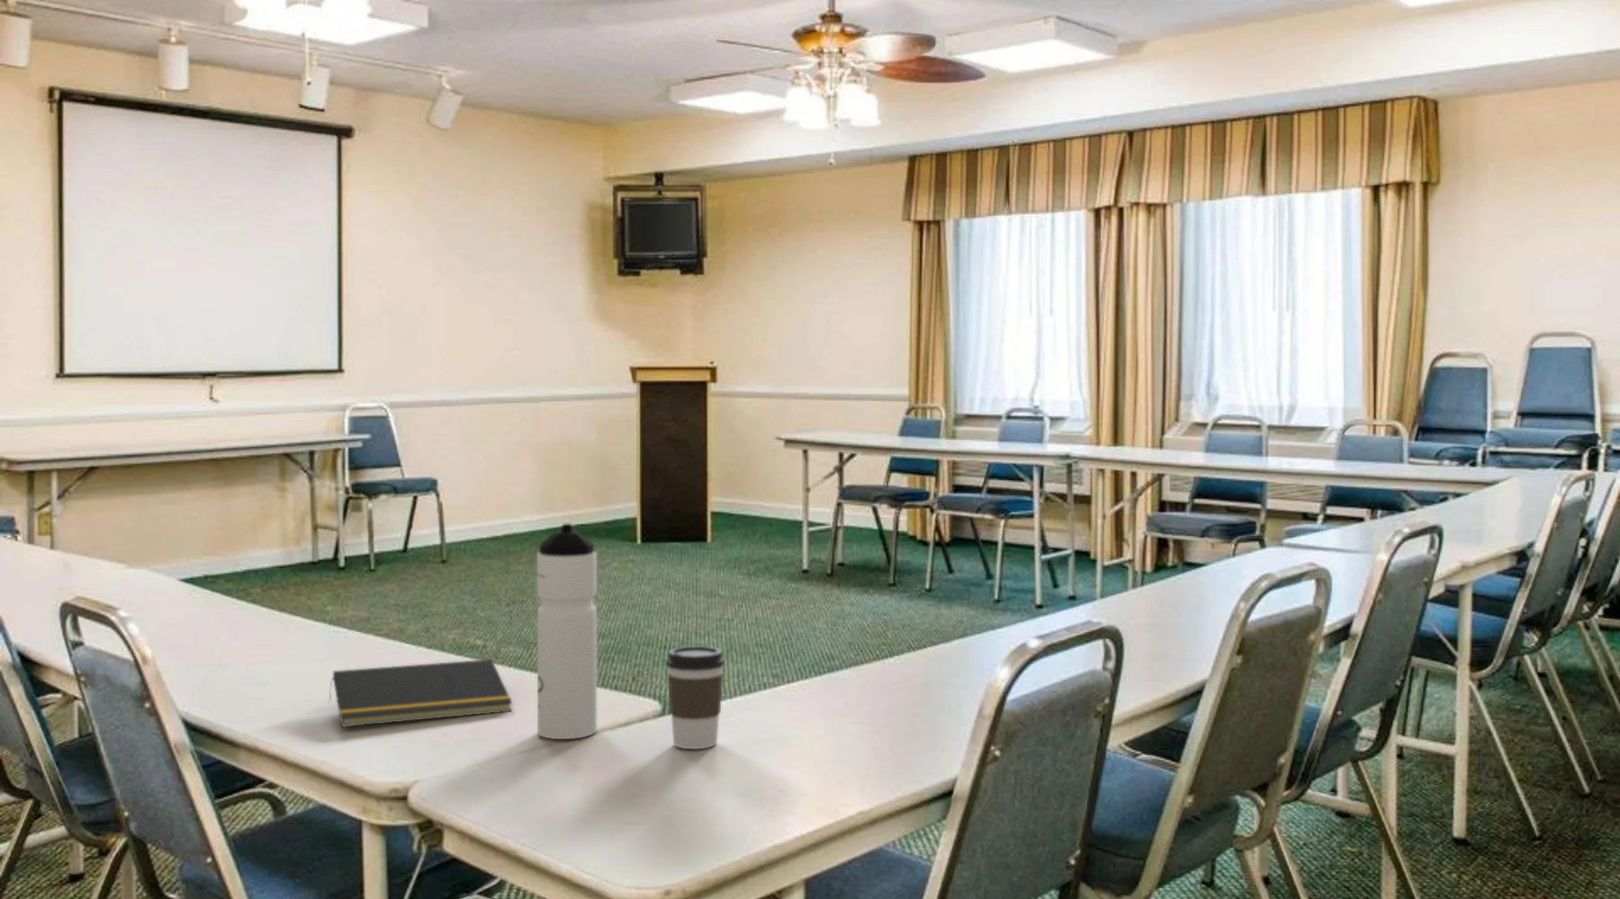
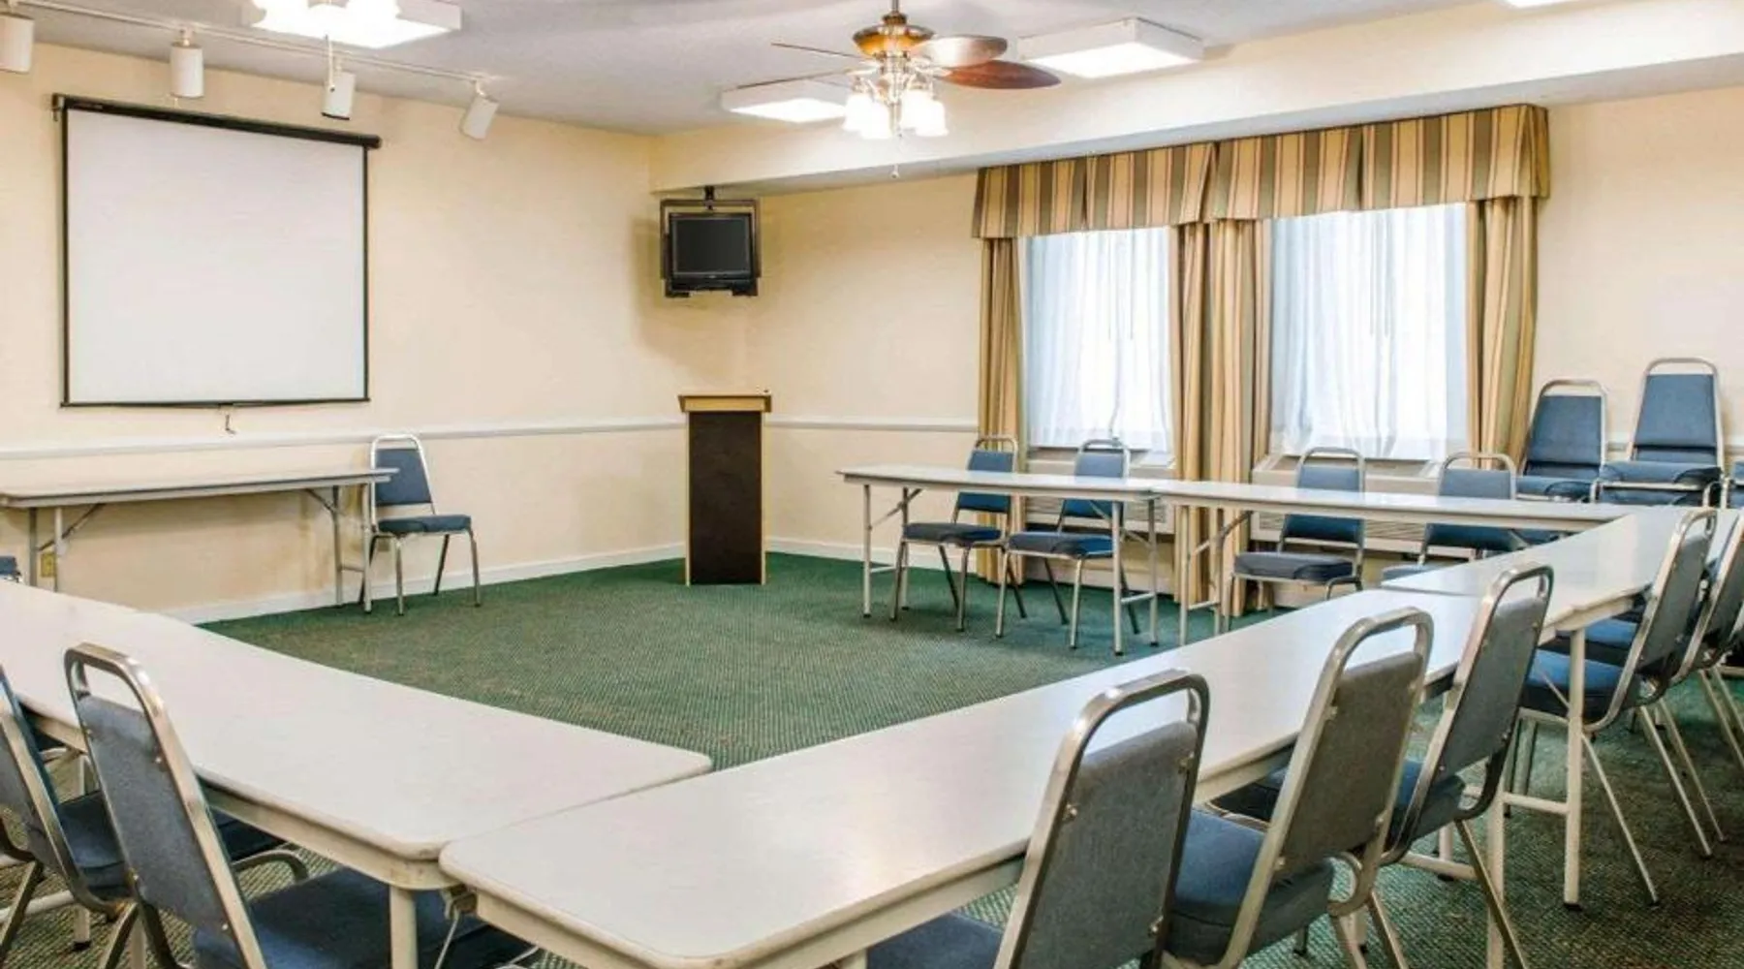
- notepad (421, 691)
- coffee cup (695, 696)
- water bottle (567, 628)
